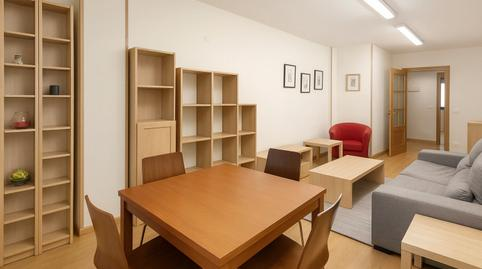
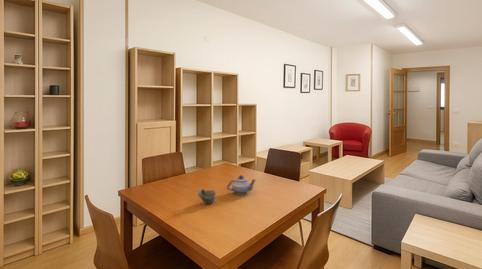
+ teapot (241, 184)
+ cup (206, 195)
